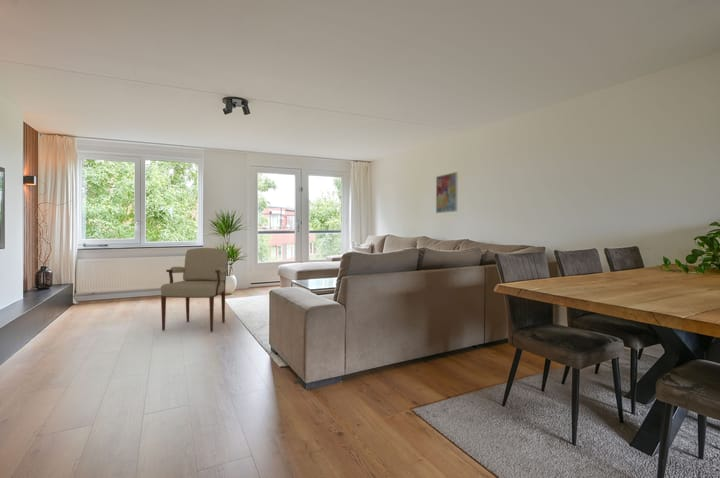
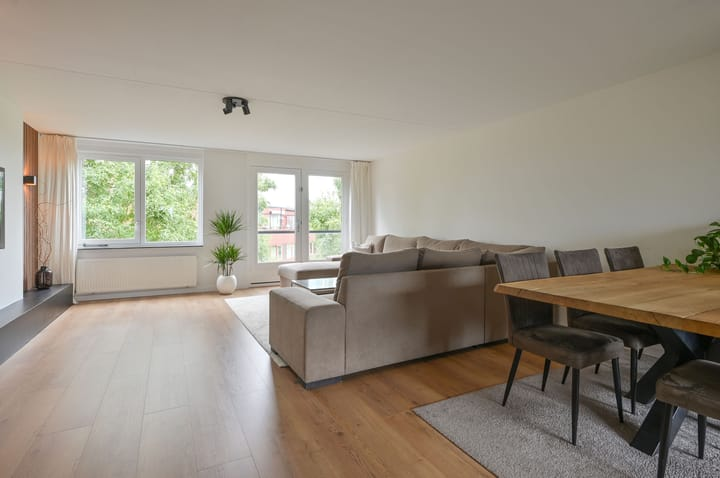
- wall art (446, 193)
- armchair (197, 287)
